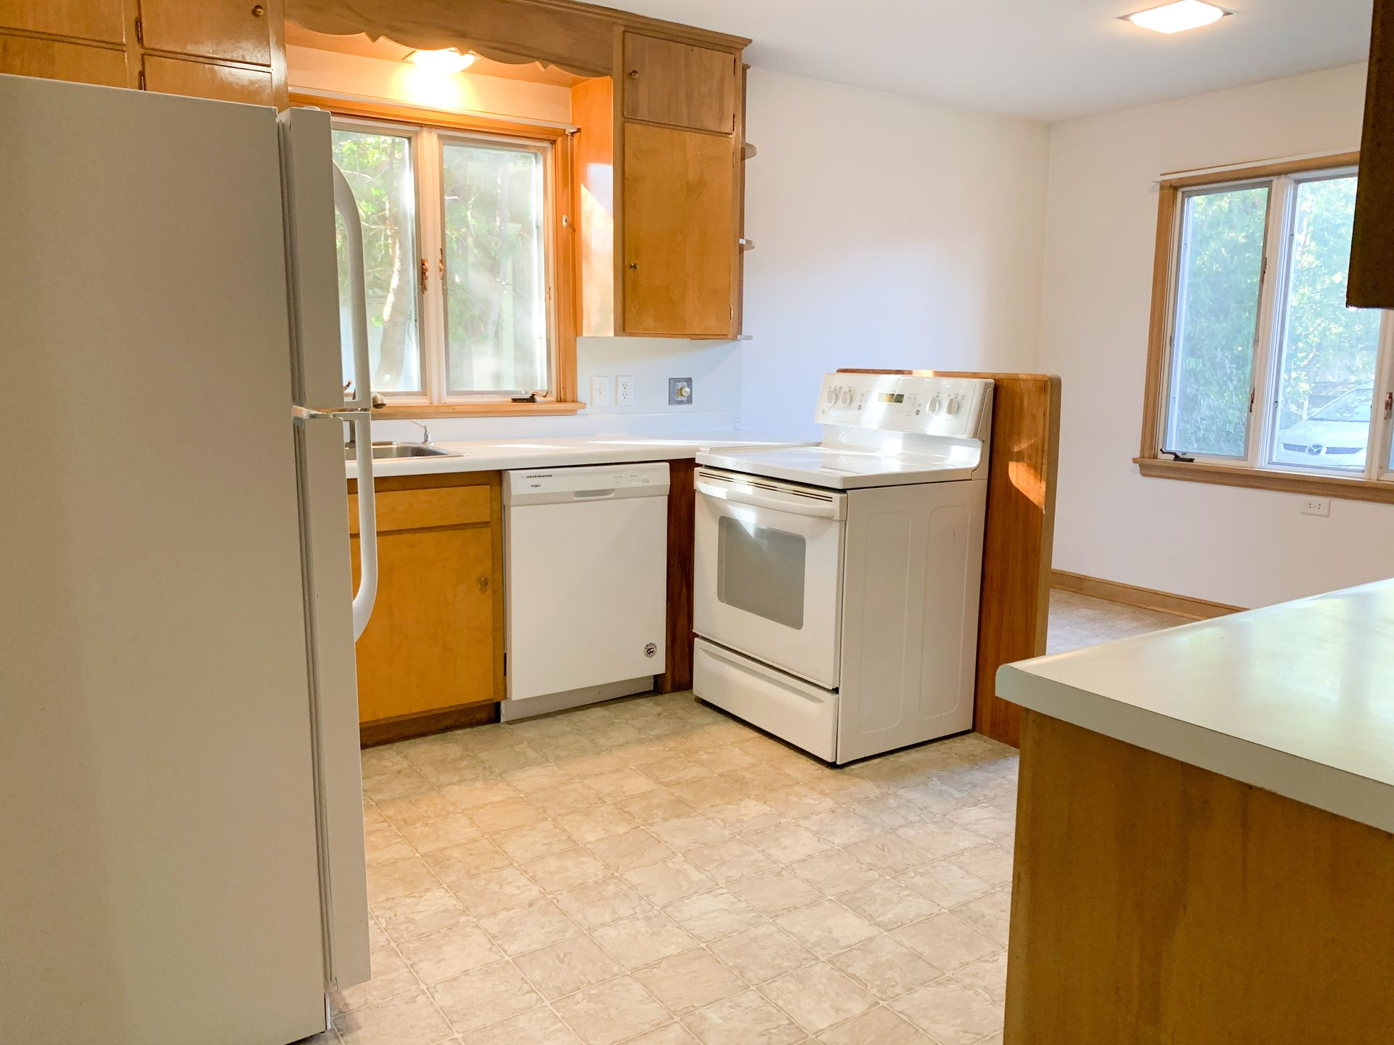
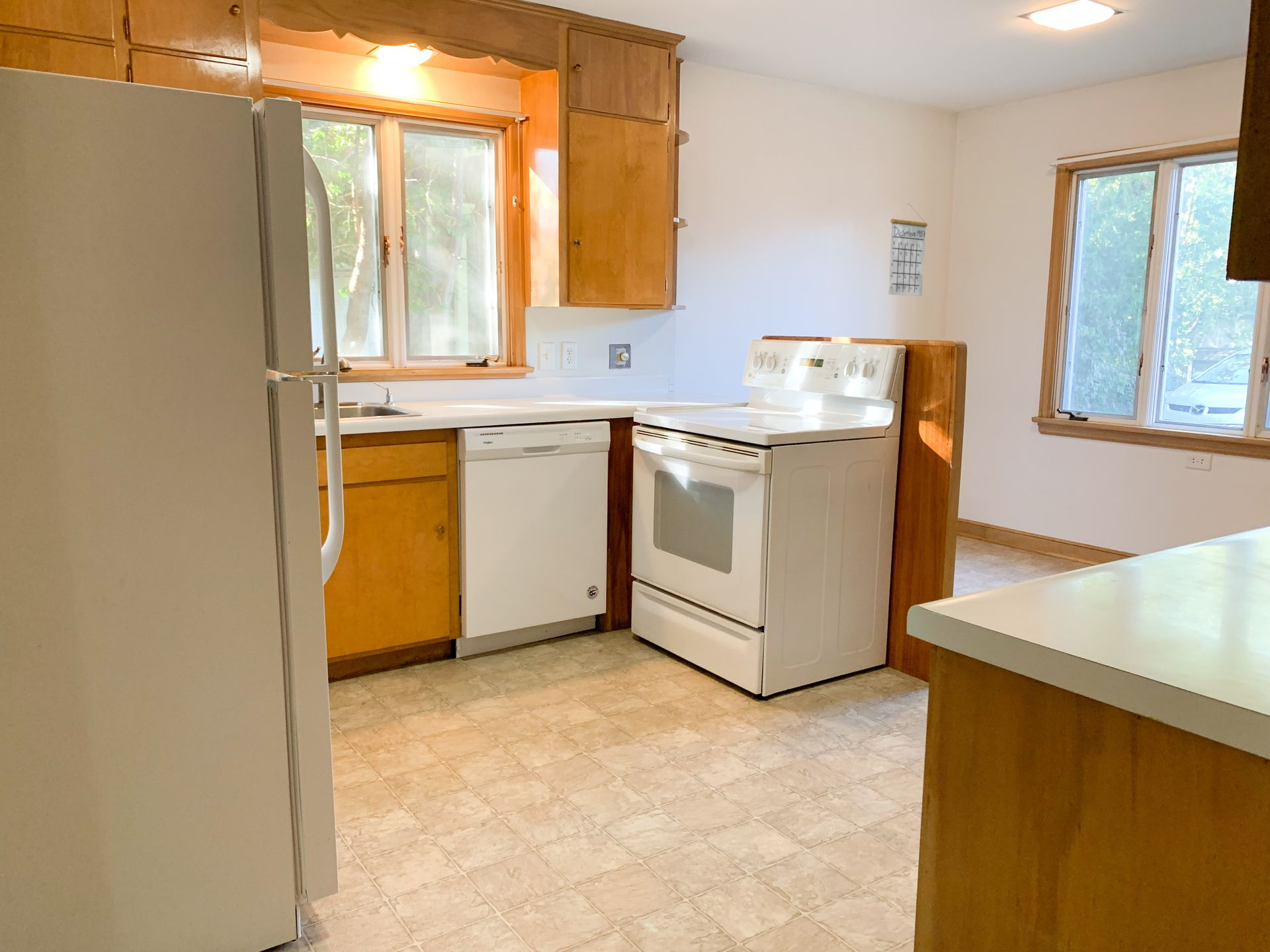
+ calendar (908, 249)
